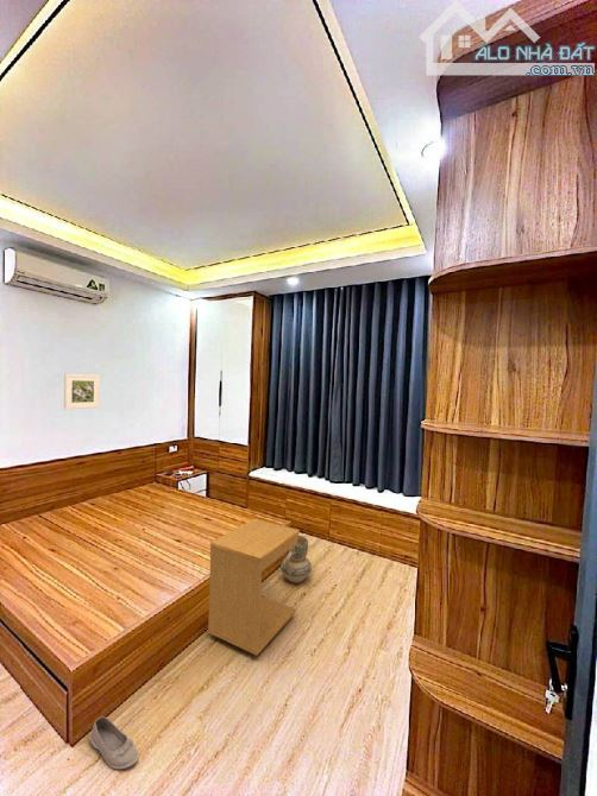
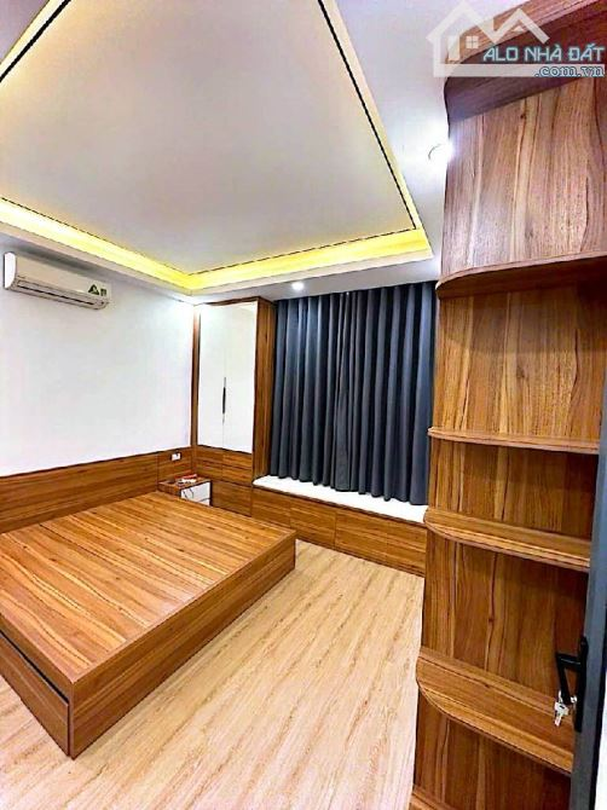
- shoe (113, 740)
- ceramic jug (296, 558)
- side table (254, 581)
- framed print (82, 391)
